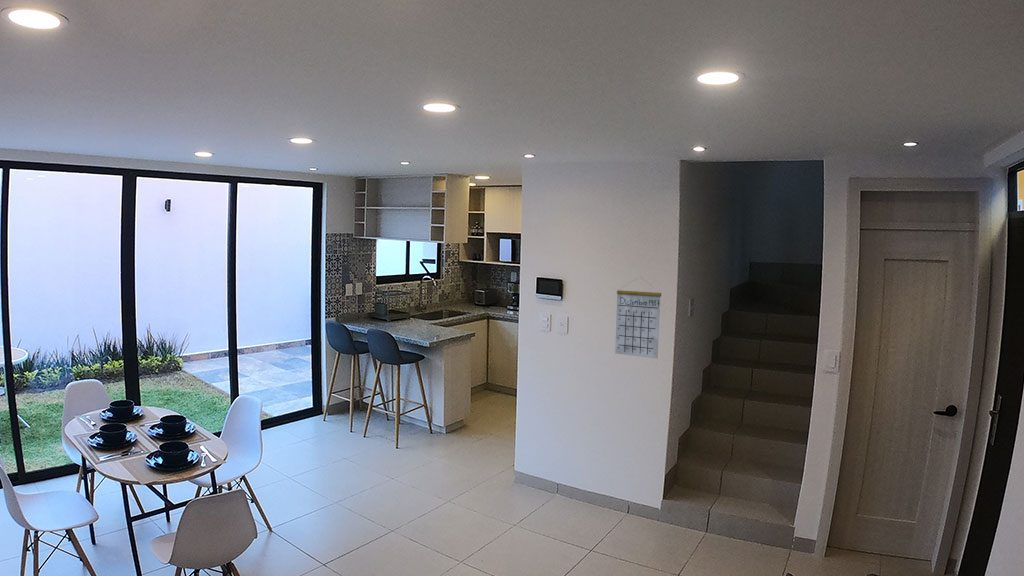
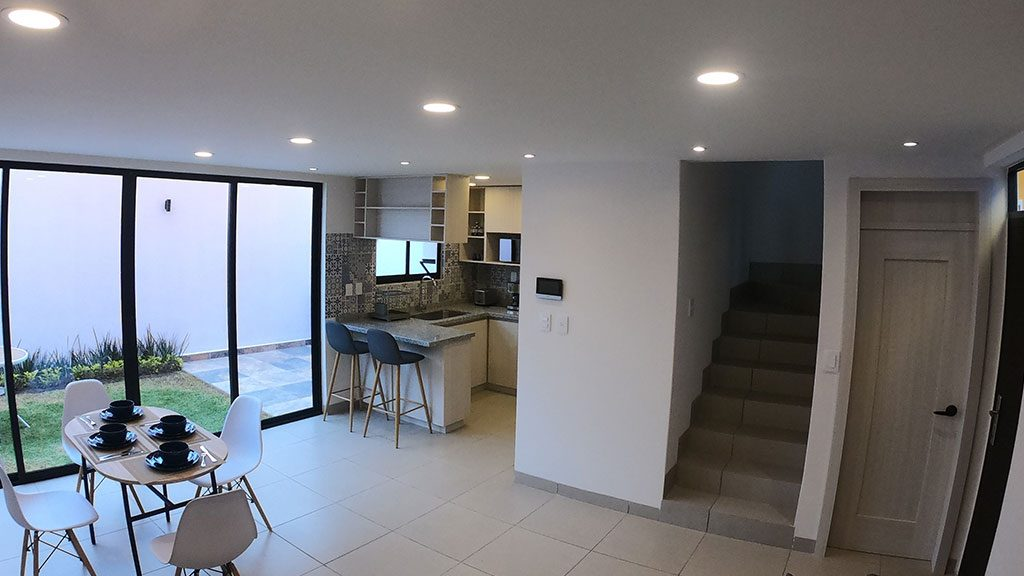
- calendar (637, 316)
